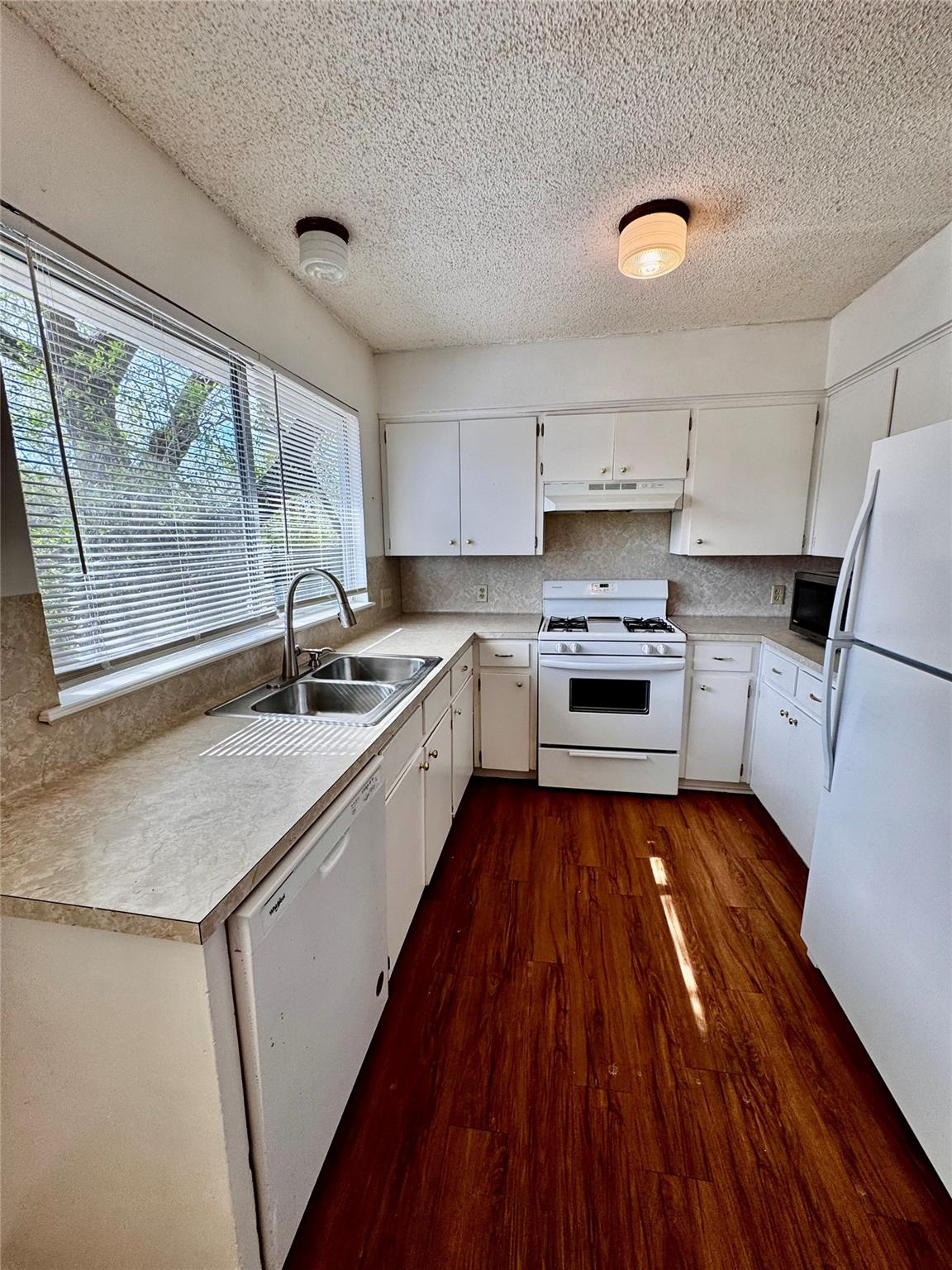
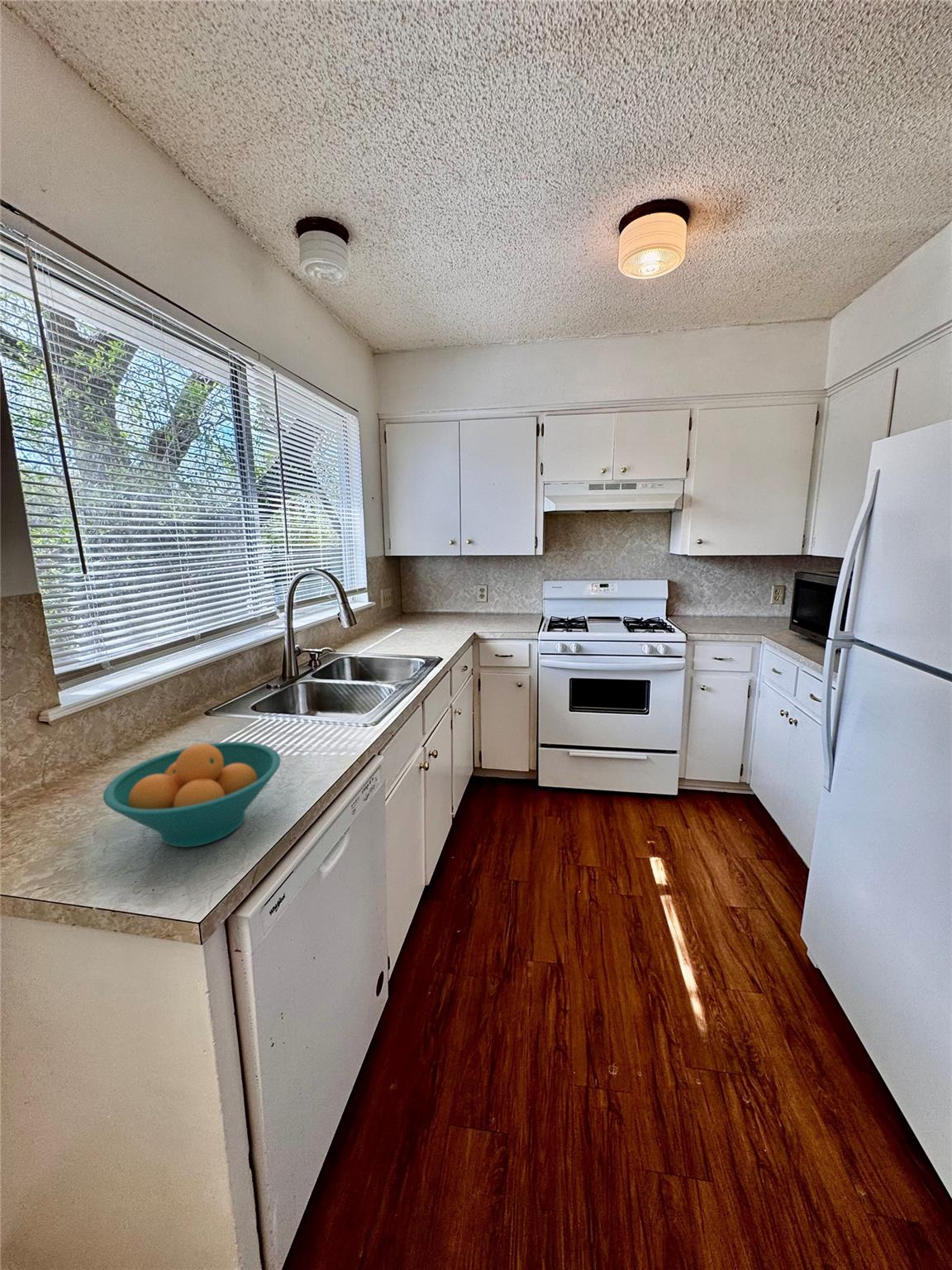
+ fruit bowl (200, 787)
